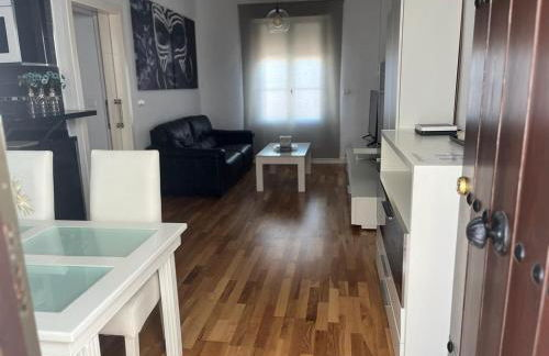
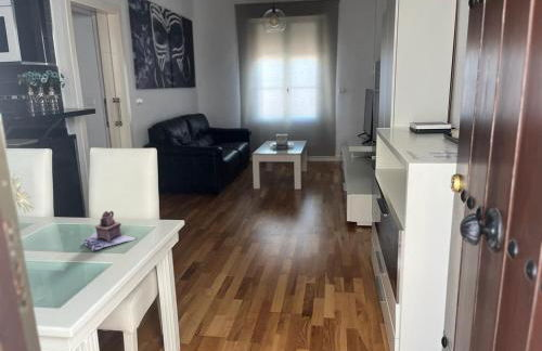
+ teapot (105, 225)
